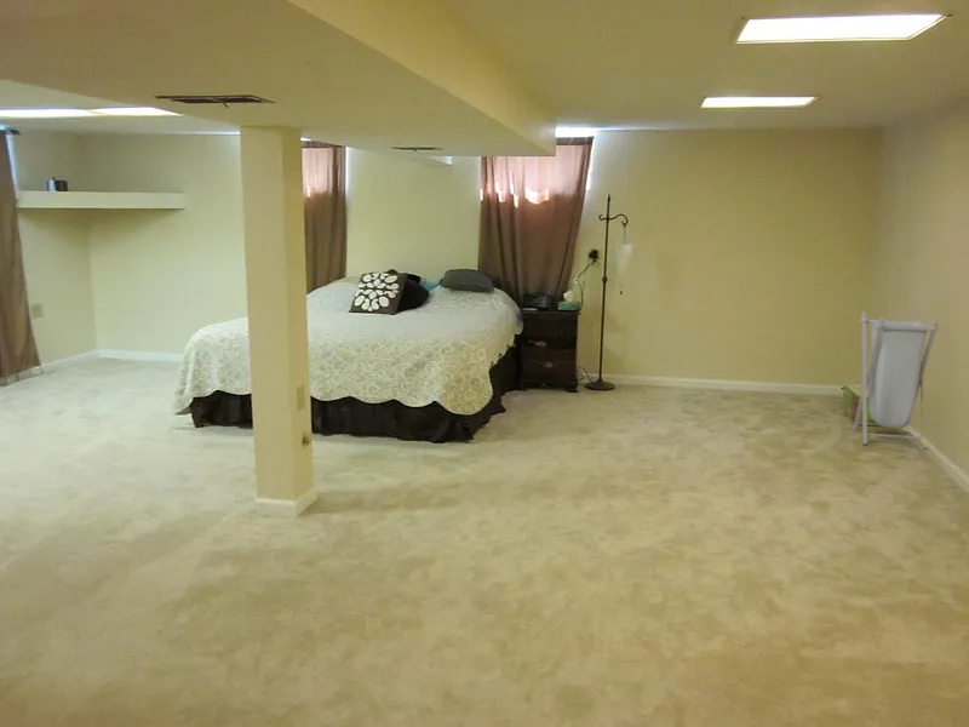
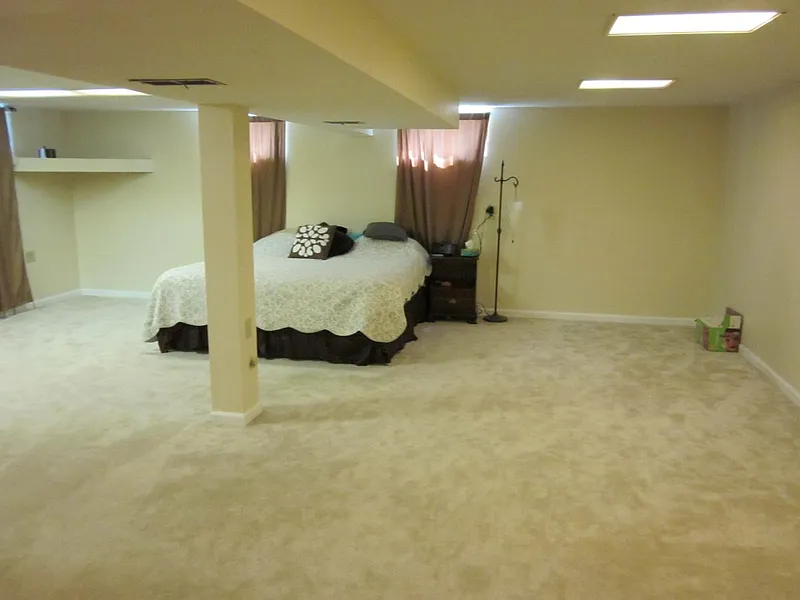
- laundry hamper (893, 378)
